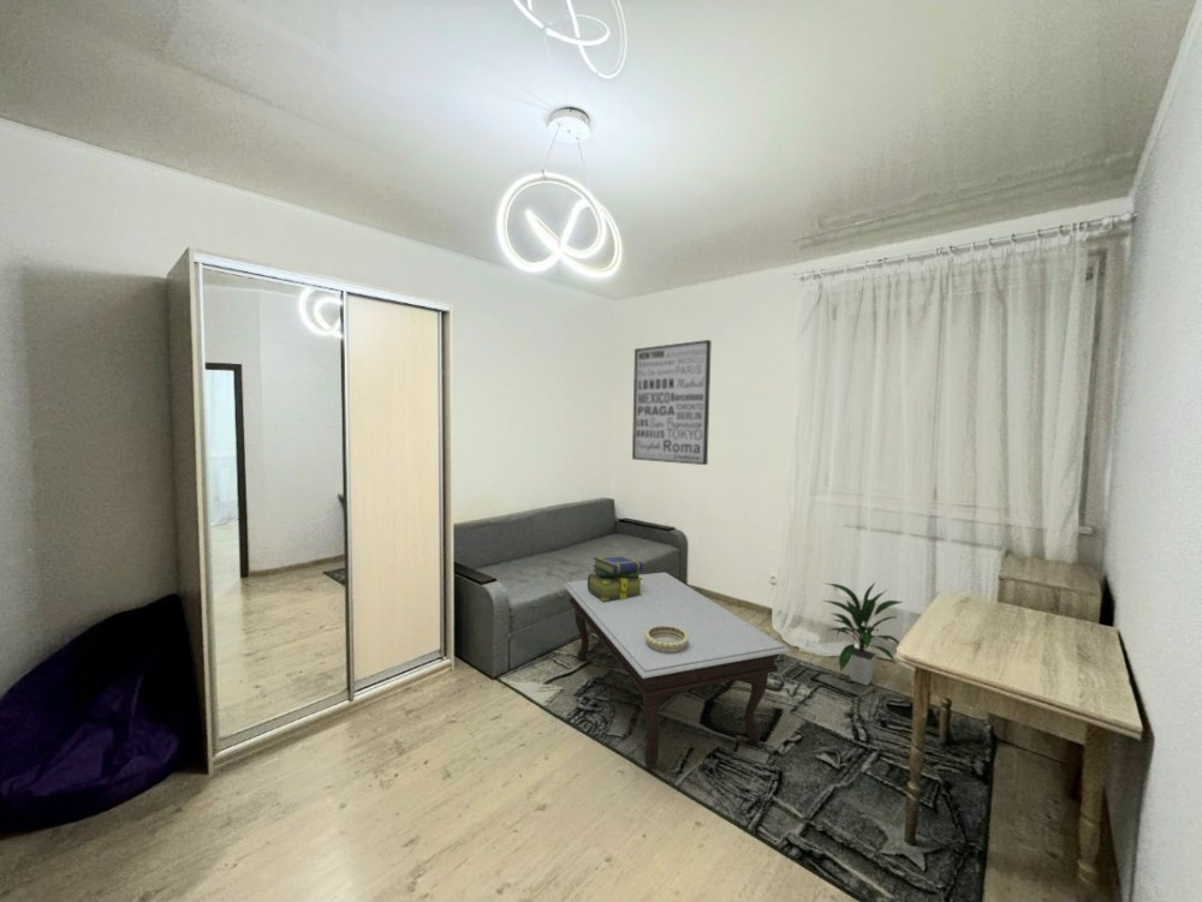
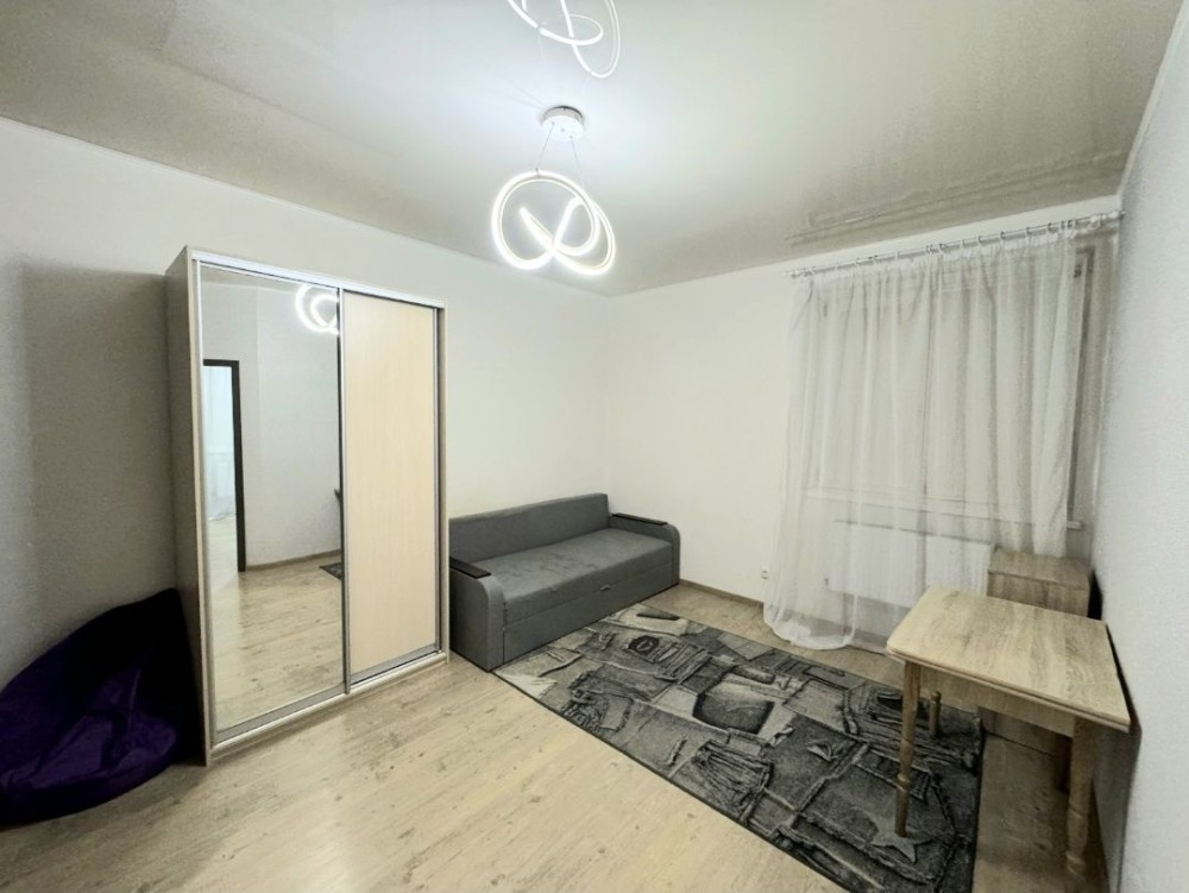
- stack of books (615, 574)
- wall art (668, 404)
- indoor plant (859, 631)
- decorative bowl (666, 637)
- coffee table (656, 651)
